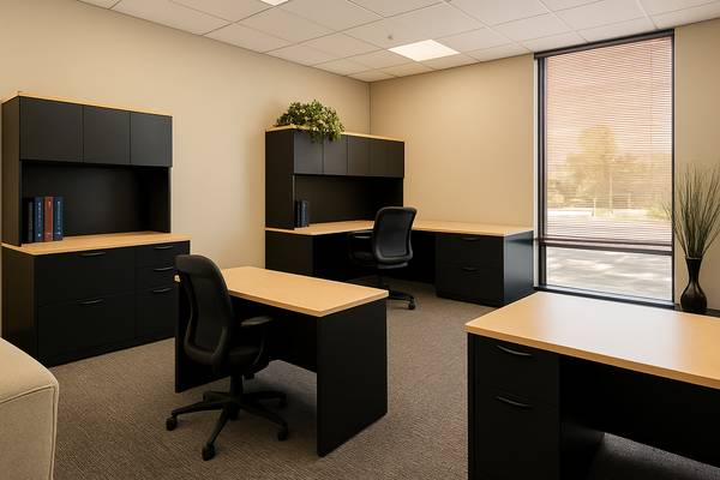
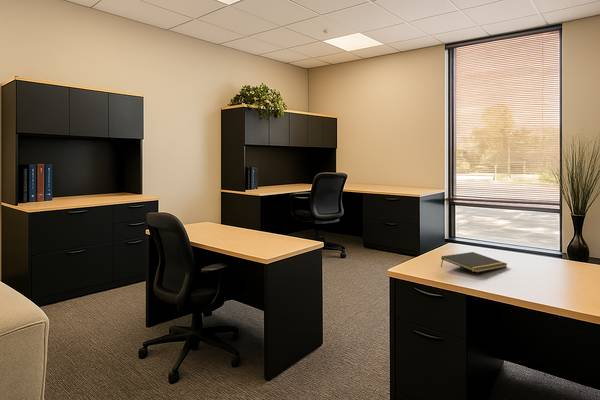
+ notepad (474, 261)
